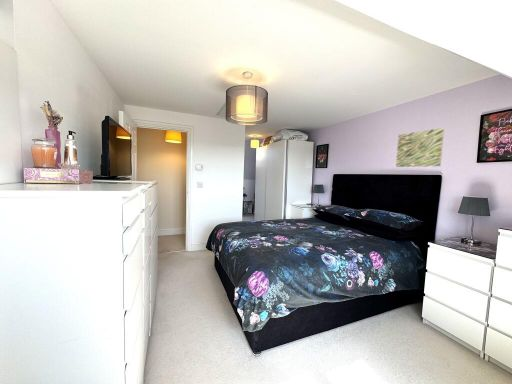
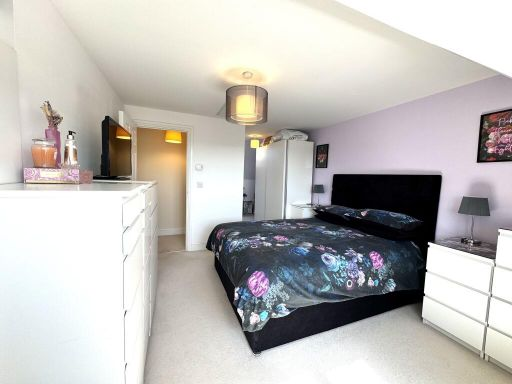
- wall art (417, 149)
